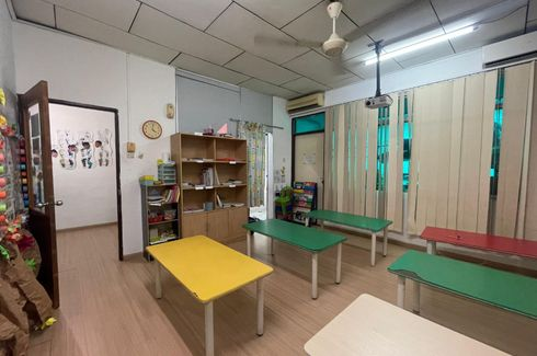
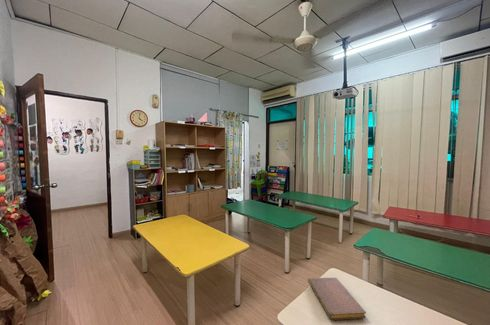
+ notebook (333, 295)
